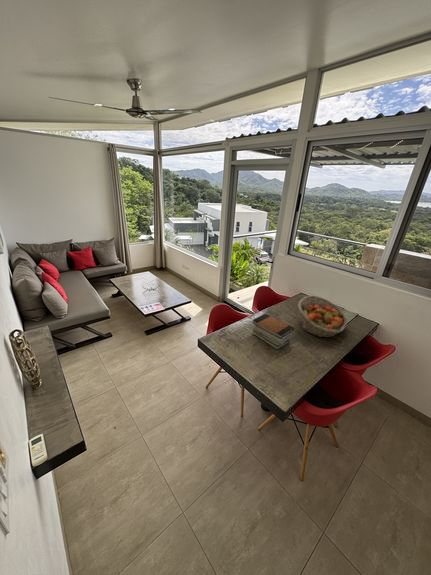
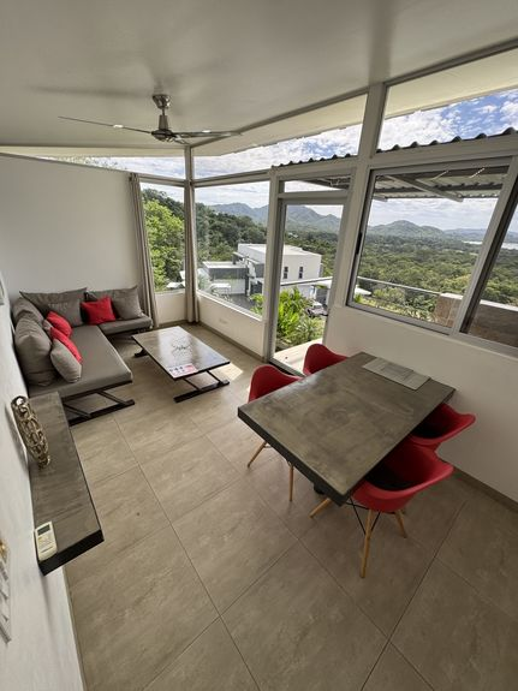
- book stack (271, 331)
- fruit basket (321, 316)
